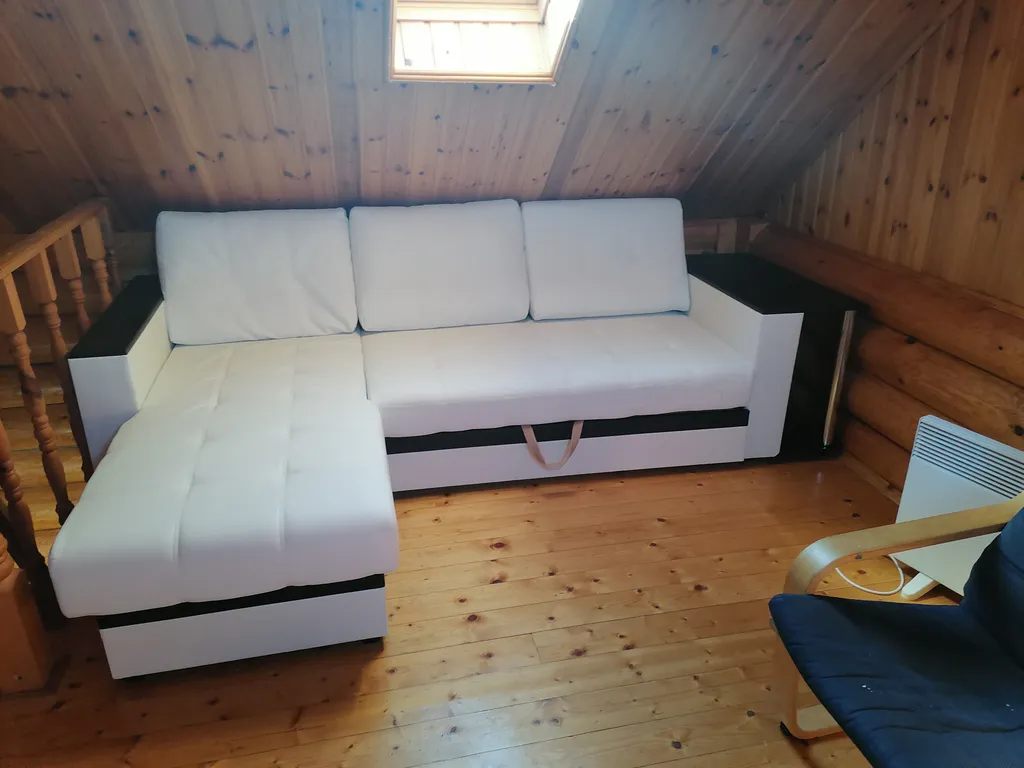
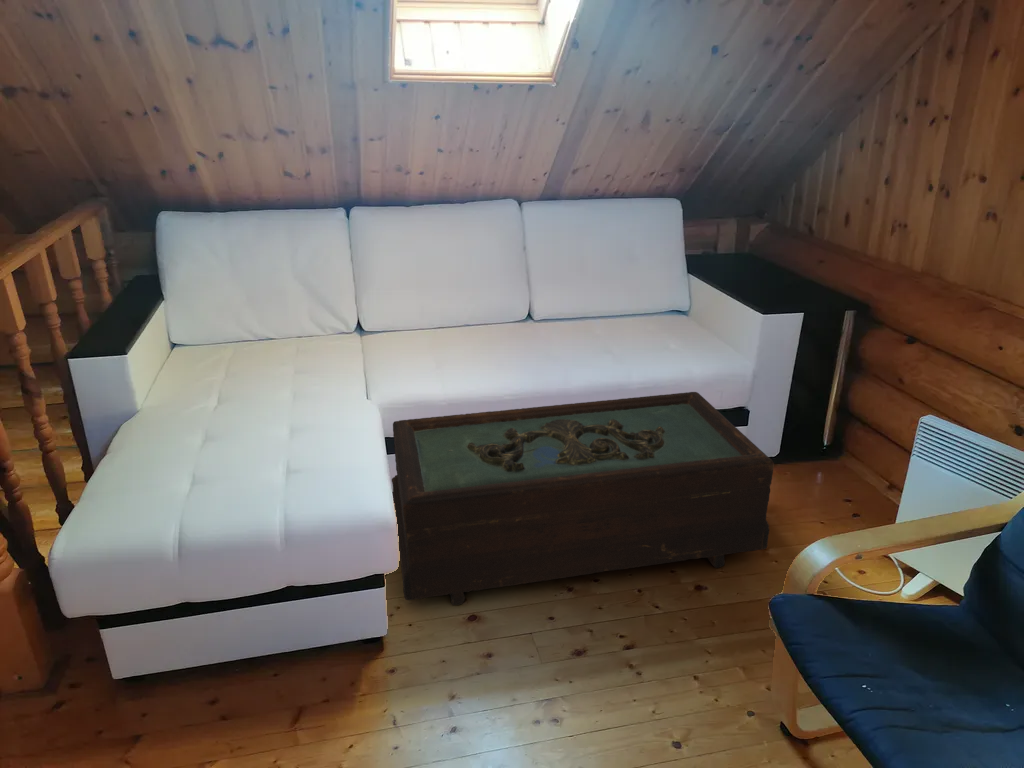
+ coffee table (570, 487)
